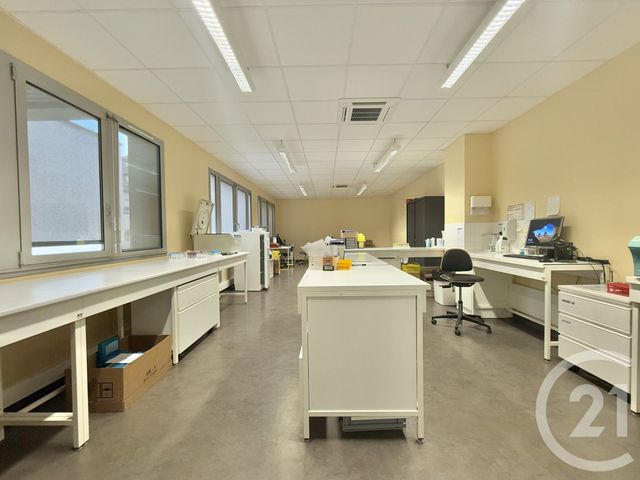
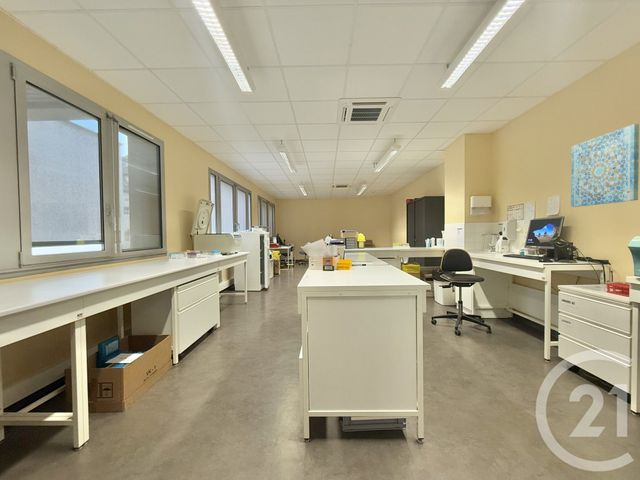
+ wall art (601, 170)
